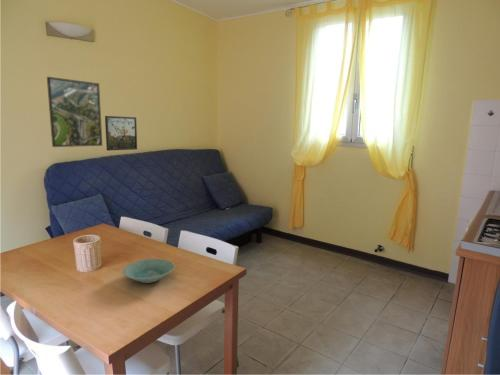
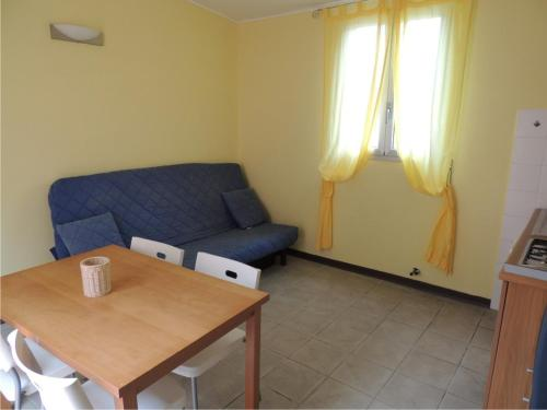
- bowl (149, 272)
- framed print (76, 113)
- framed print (121, 133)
